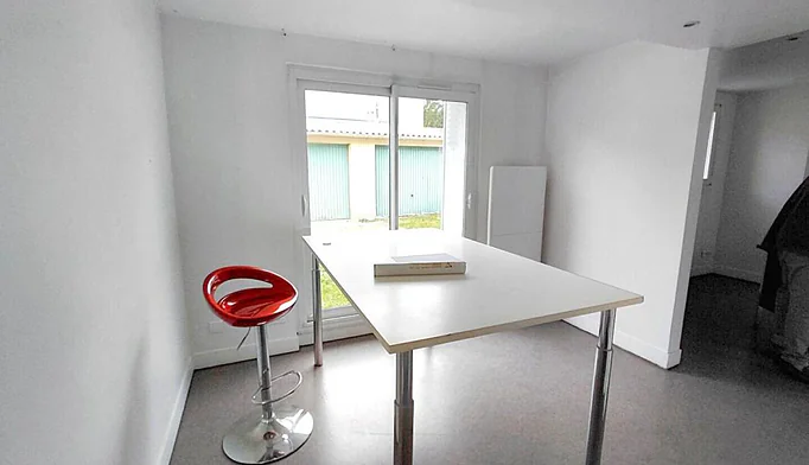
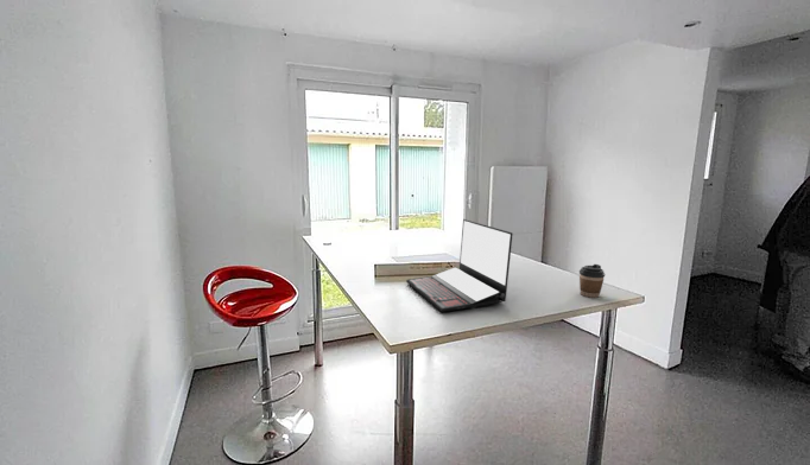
+ coffee cup (590, 280)
+ laptop (460, 260)
